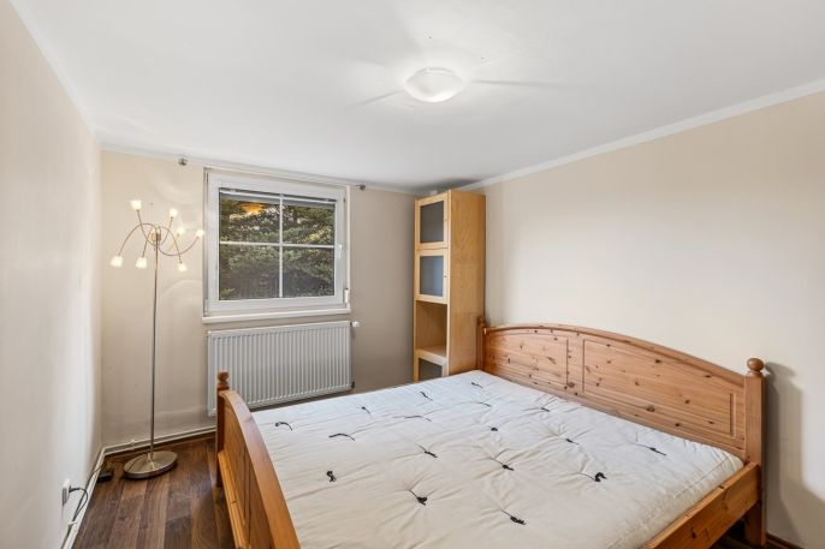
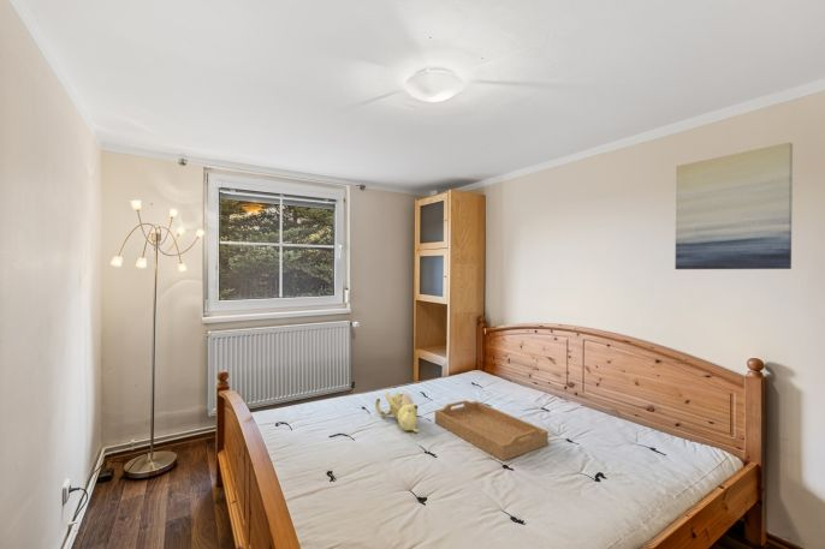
+ serving tray (487, 424)
+ teddy bear (402, 407)
+ wall art (728, 211)
